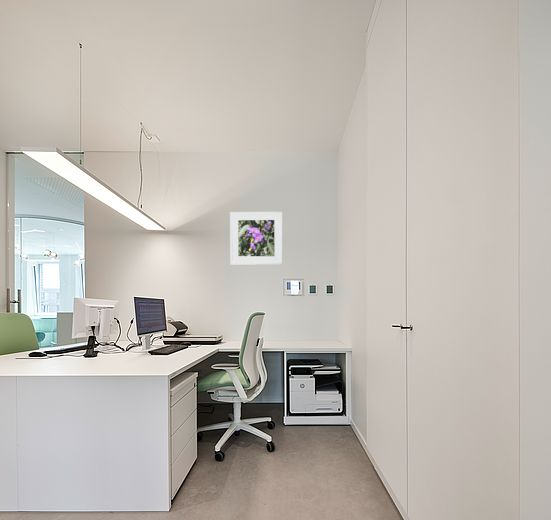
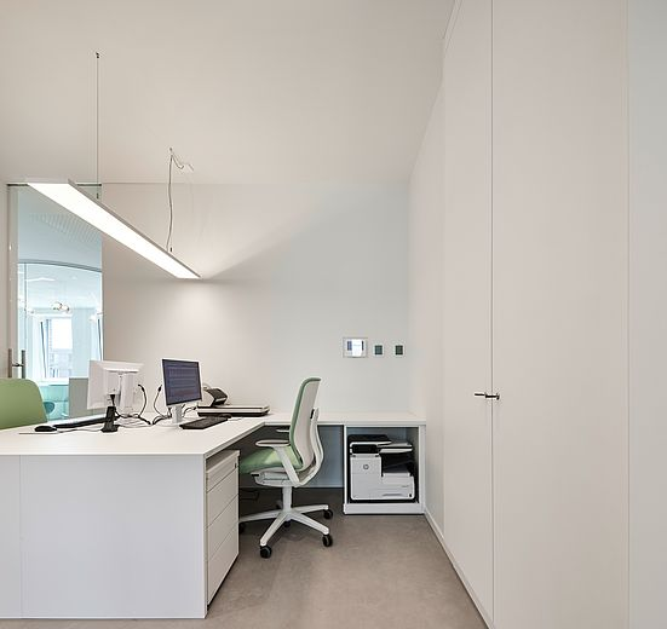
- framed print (256, 238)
